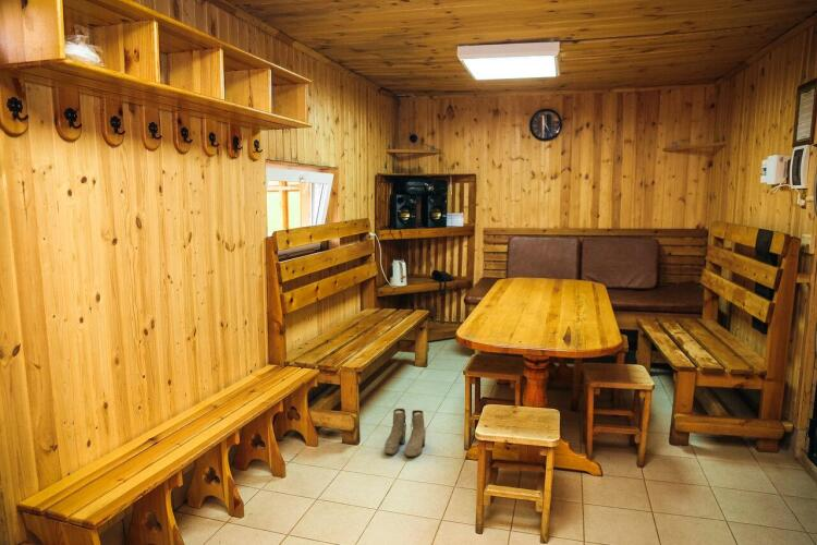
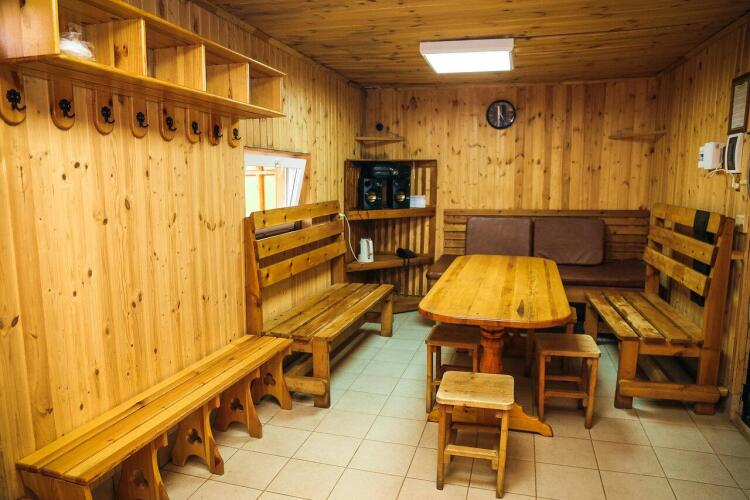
- boots (405, 429)
